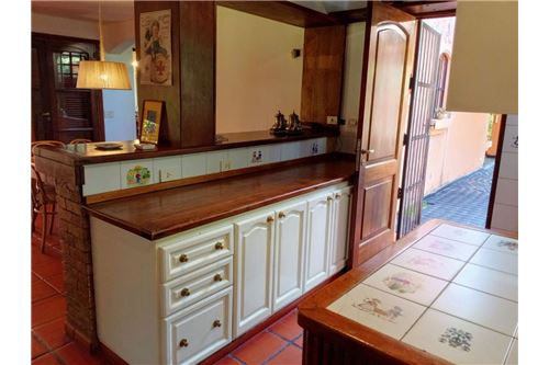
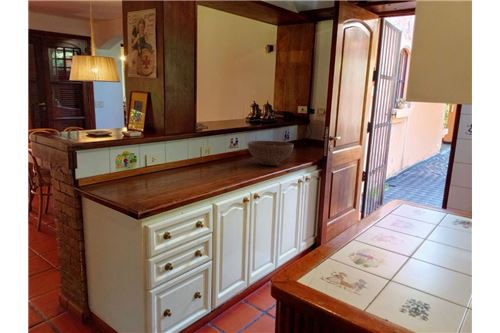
+ fruit bowl (270, 153)
